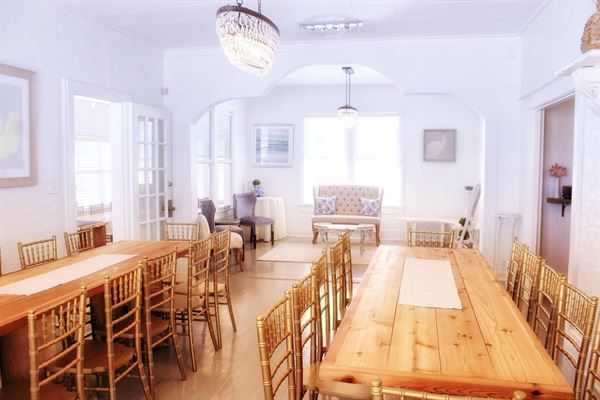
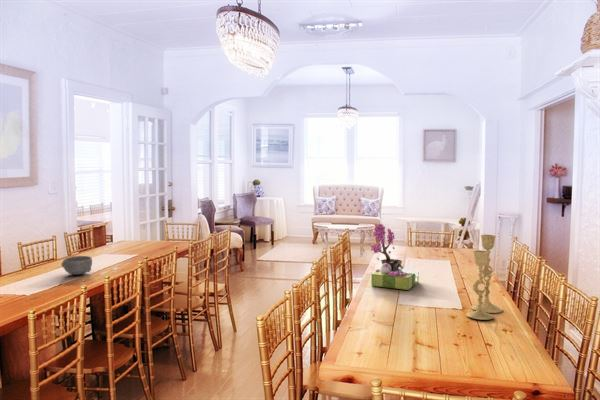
+ flower arrangement (390, 252)
+ candlestick (485, 274)
+ bowl (78, 266)
